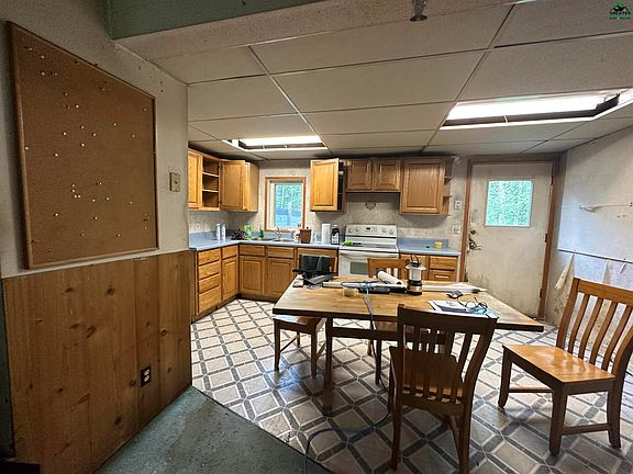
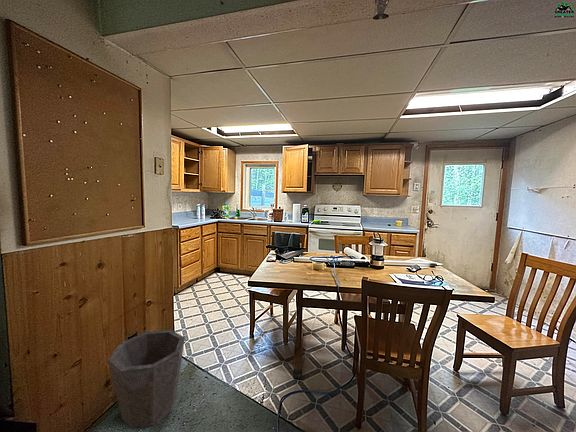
+ waste bin (149, 377)
